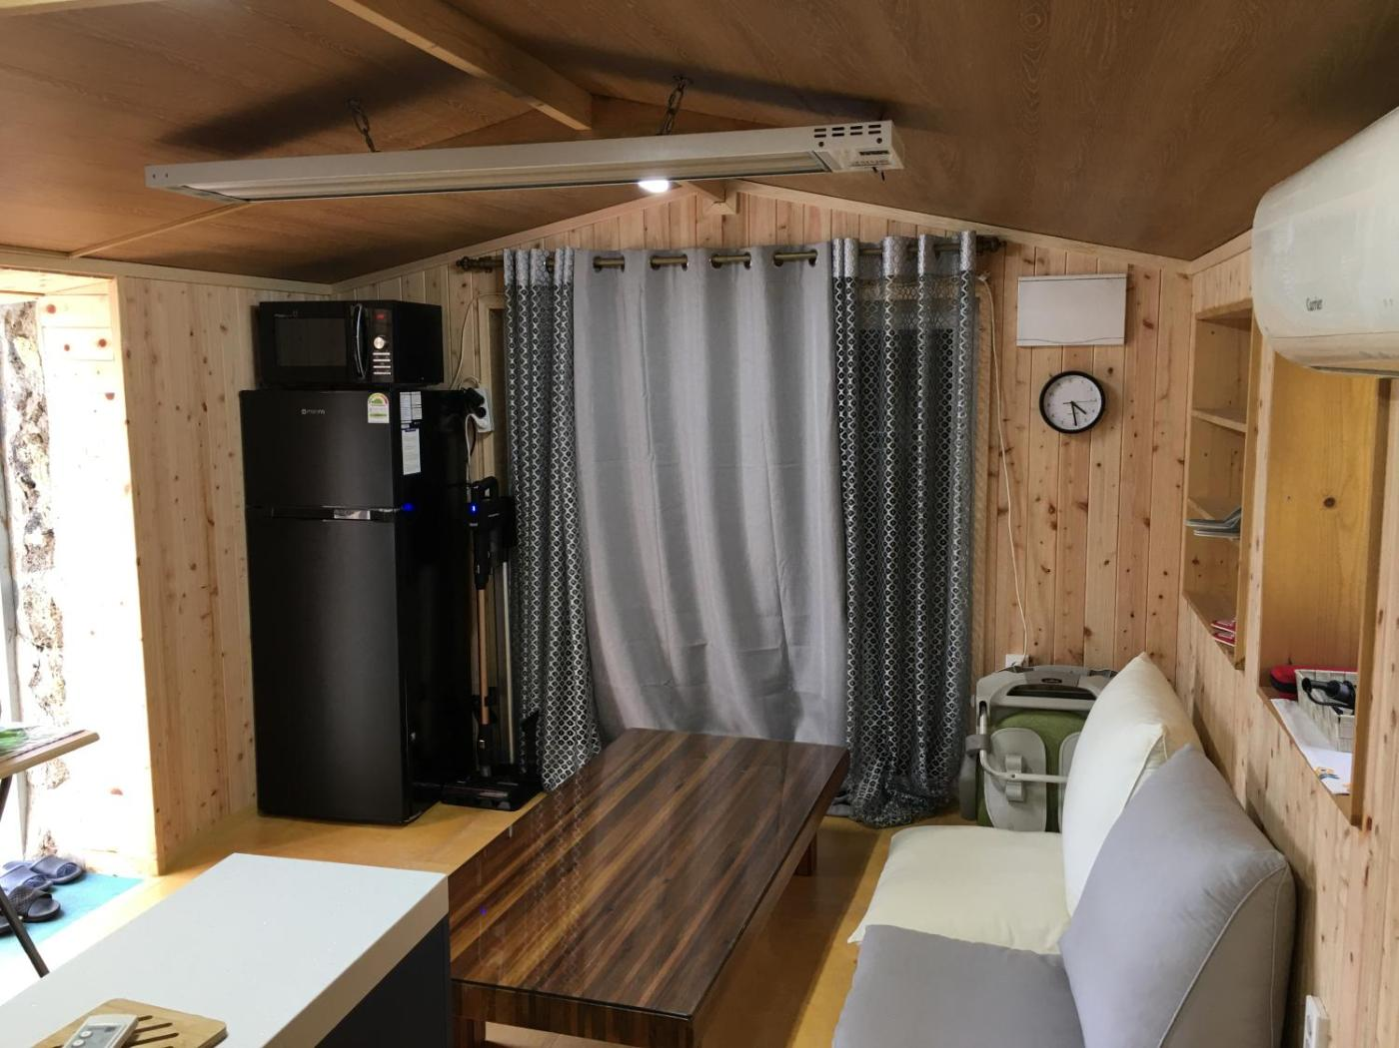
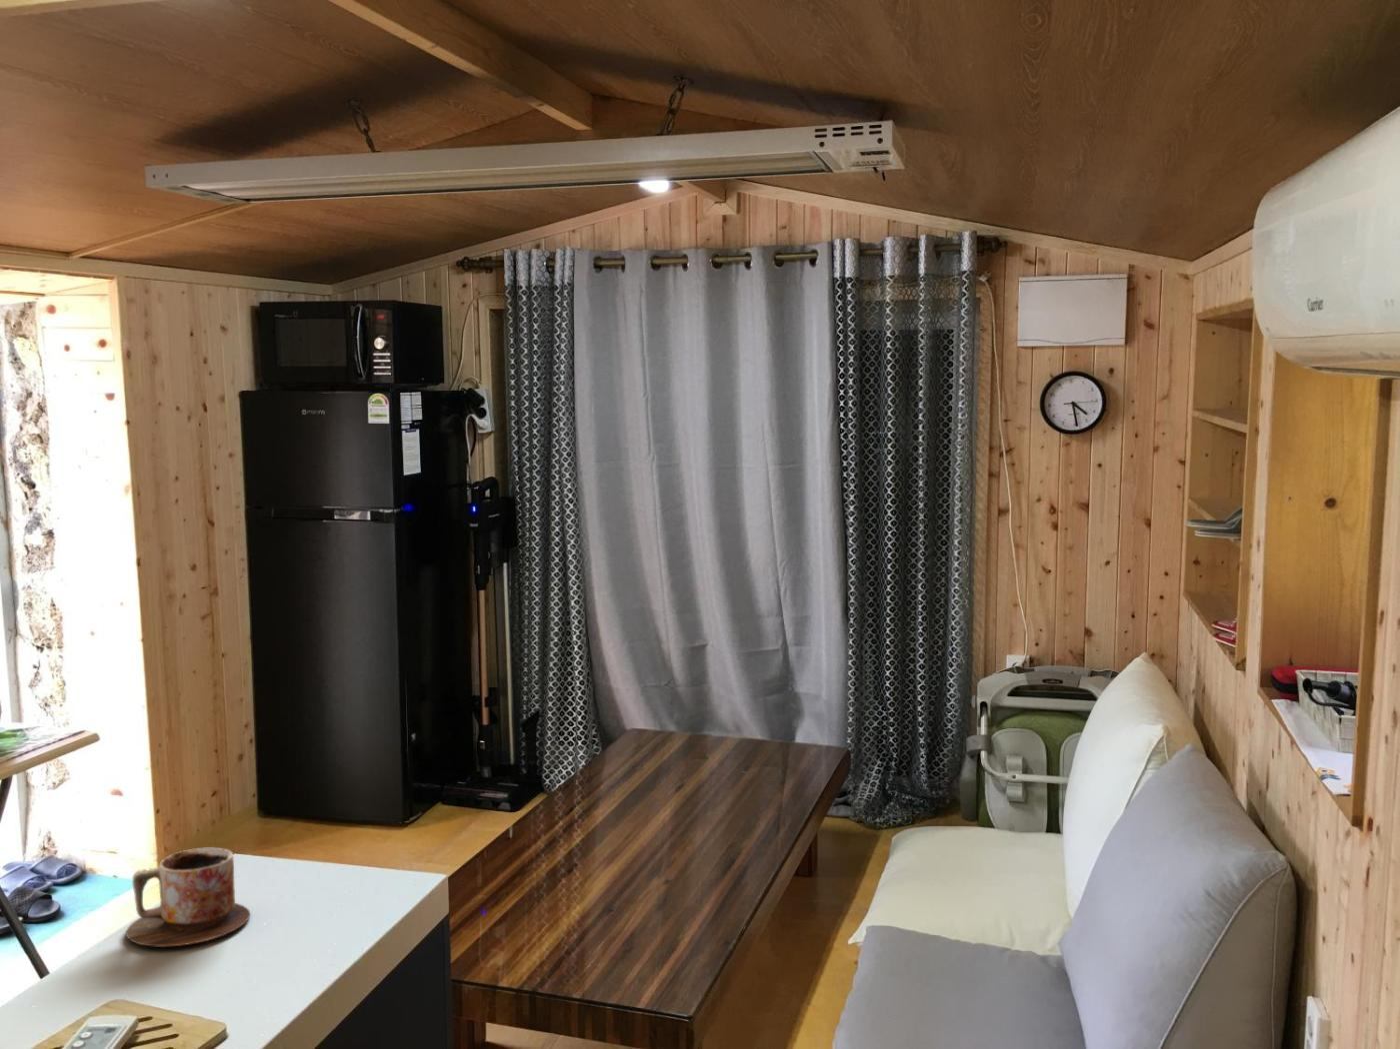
+ mug (187, 893)
